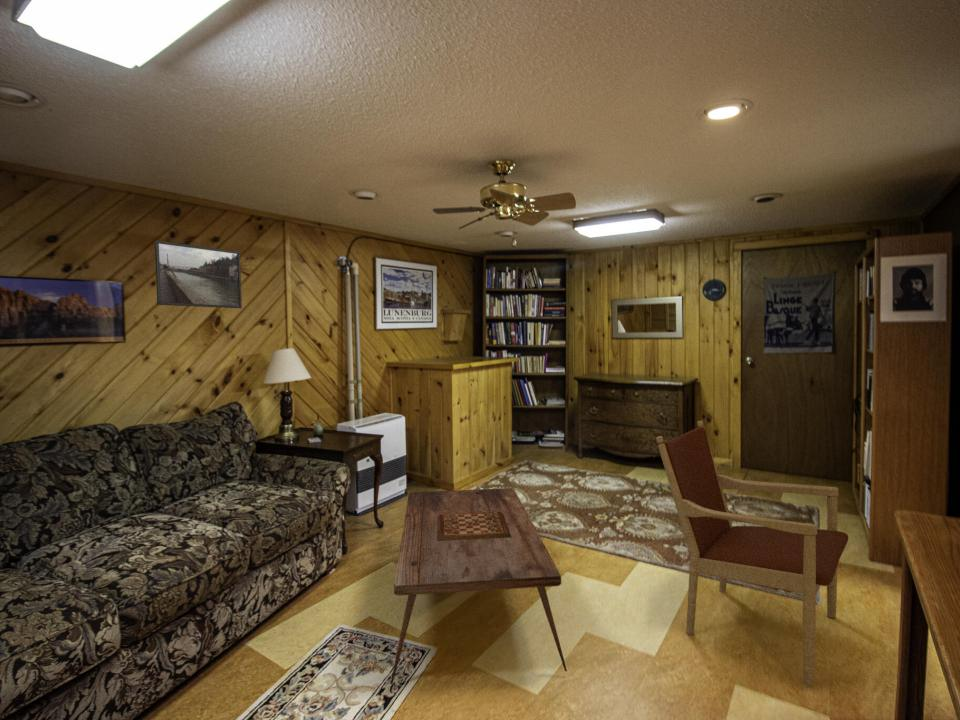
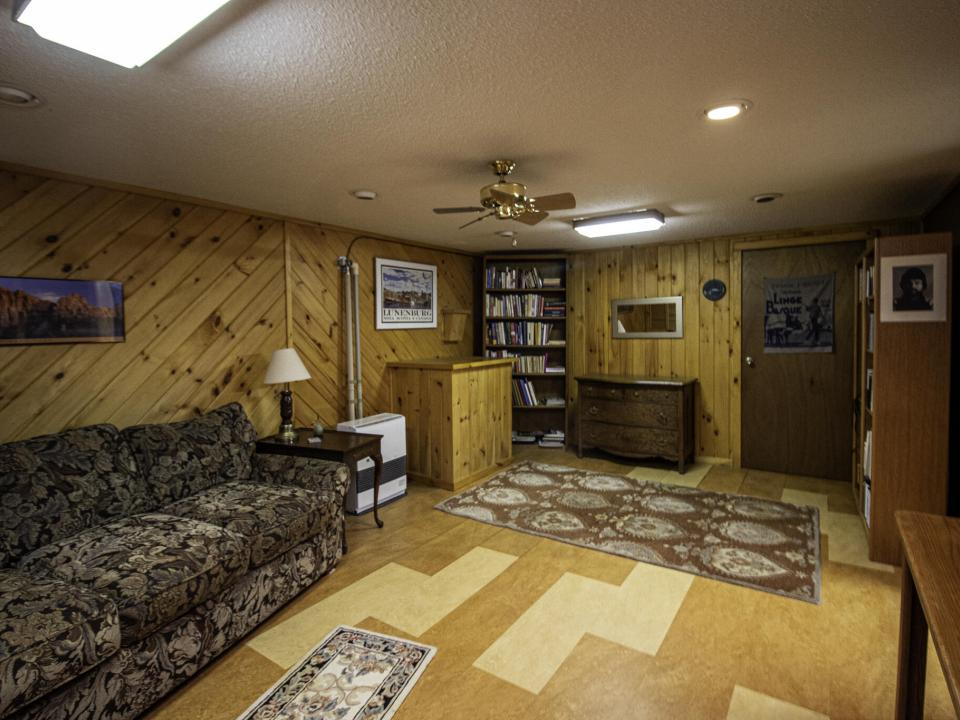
- coffee table (468, 558)
- armchair (747, 529)
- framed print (201, 276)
